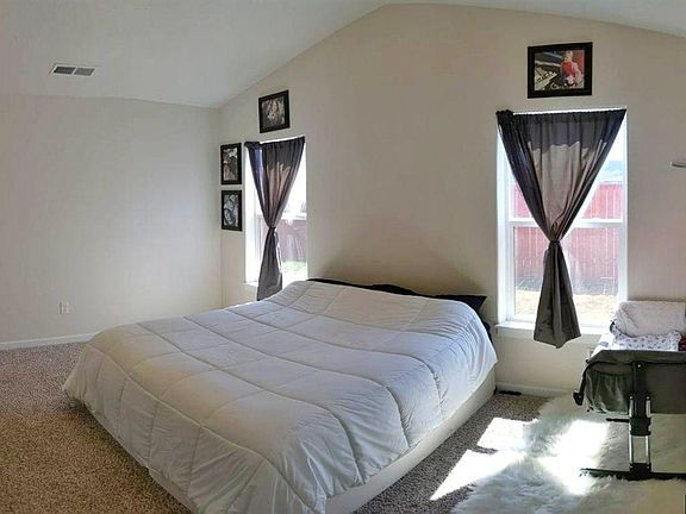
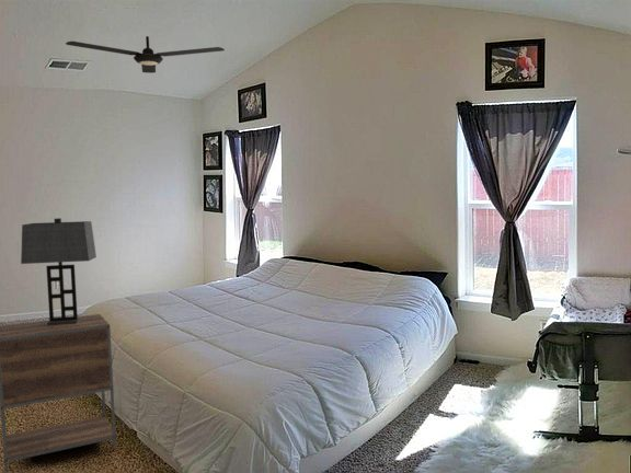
+ table lamp (60, 270)
+ nightstand (56, 385)
+ ceiling fan (148, 54)
